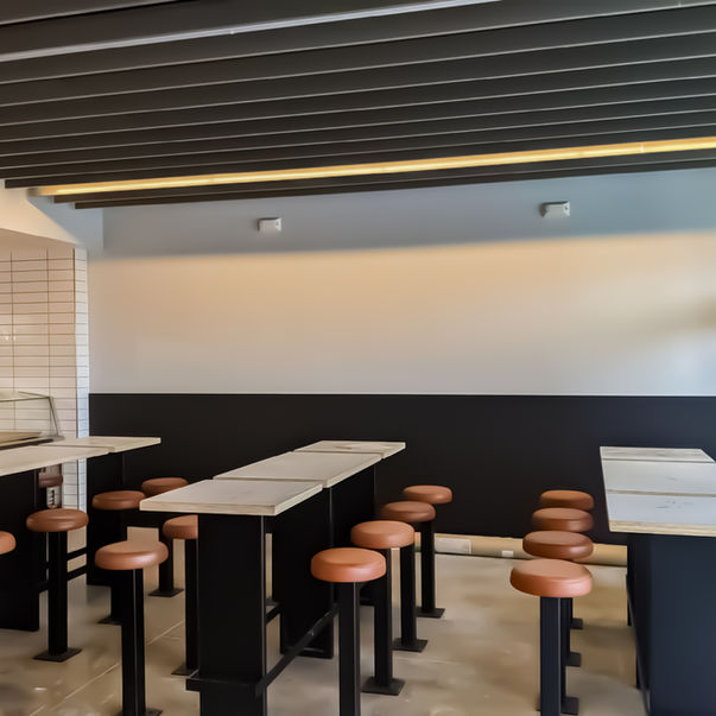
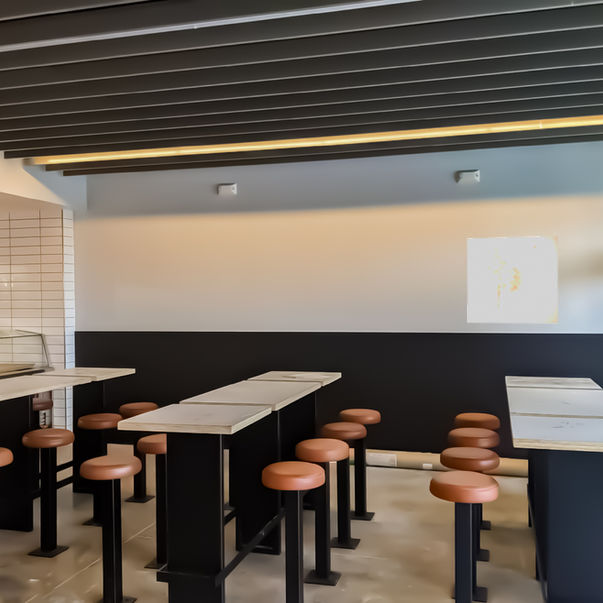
+ wall art (511, 280)
